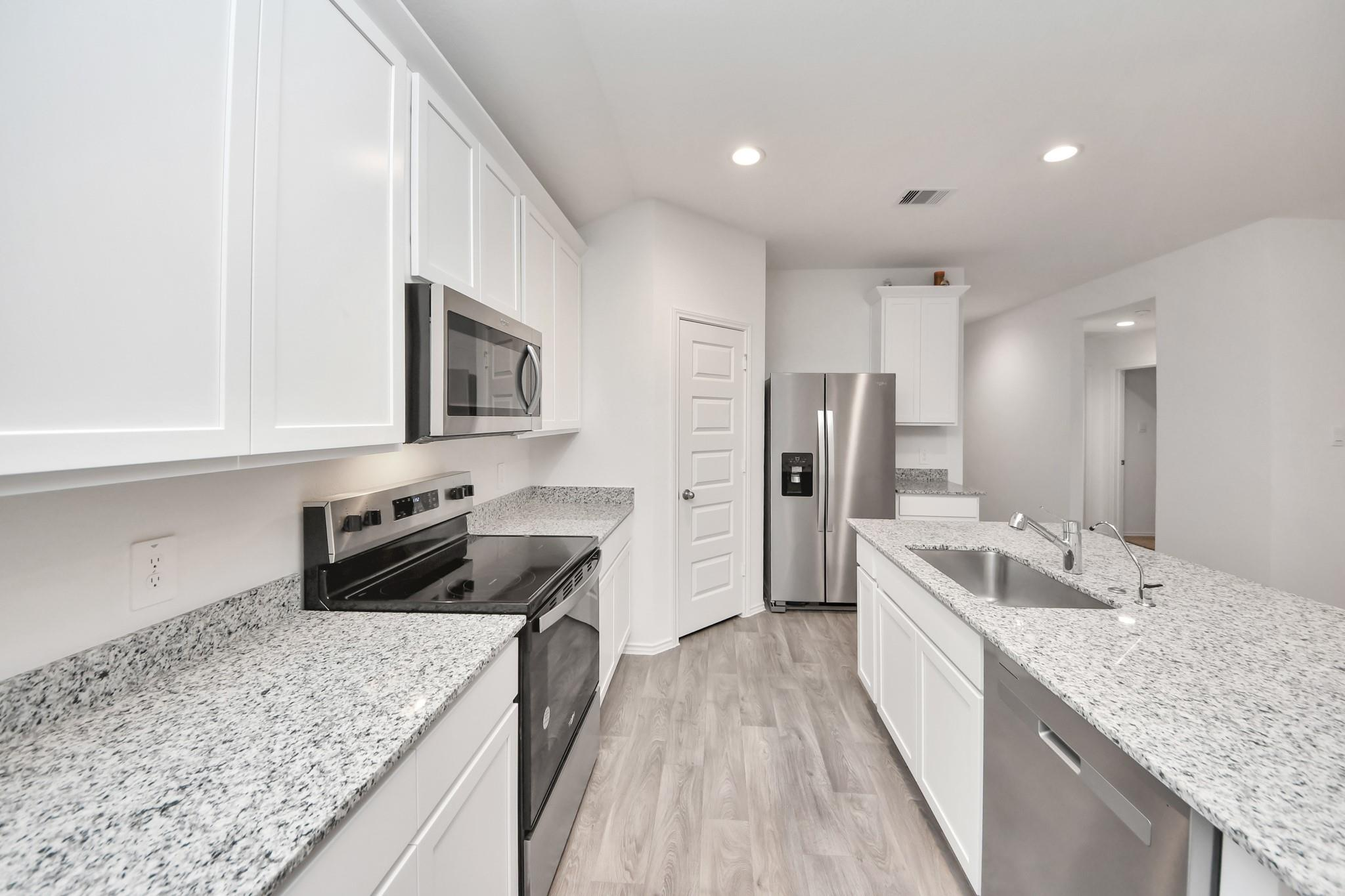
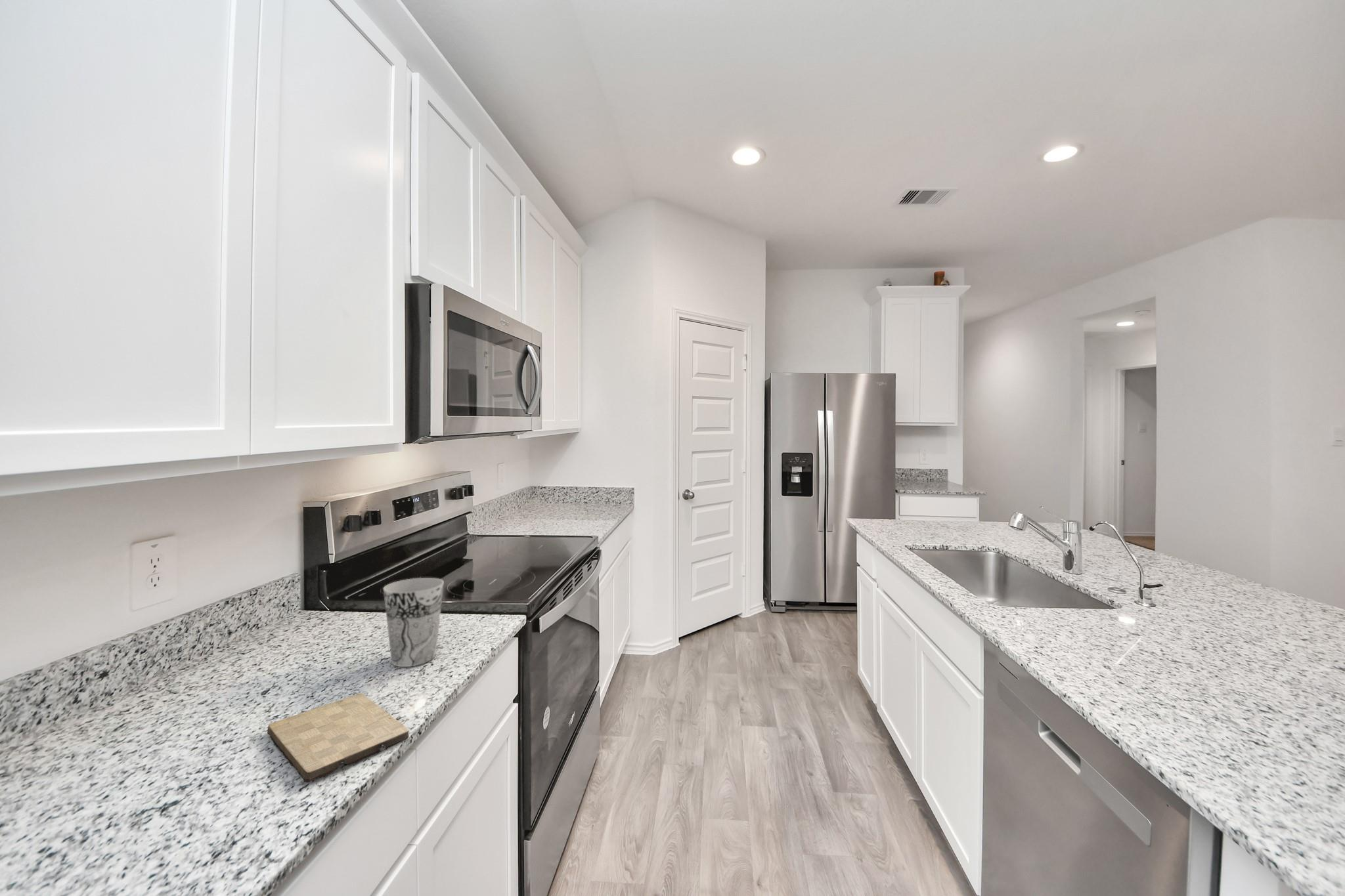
+ cup (414, 621)
+ cutting board (338, 731)
